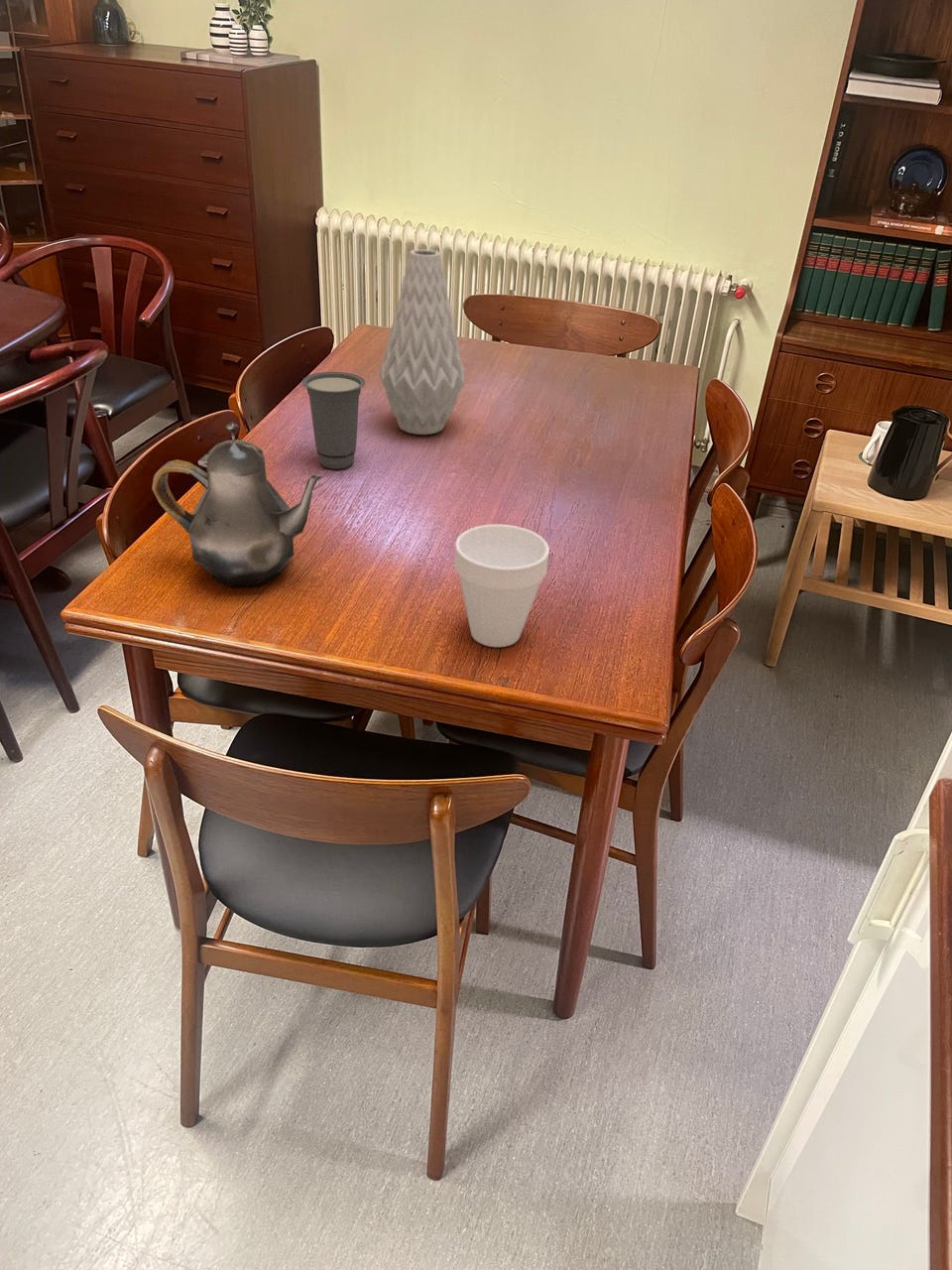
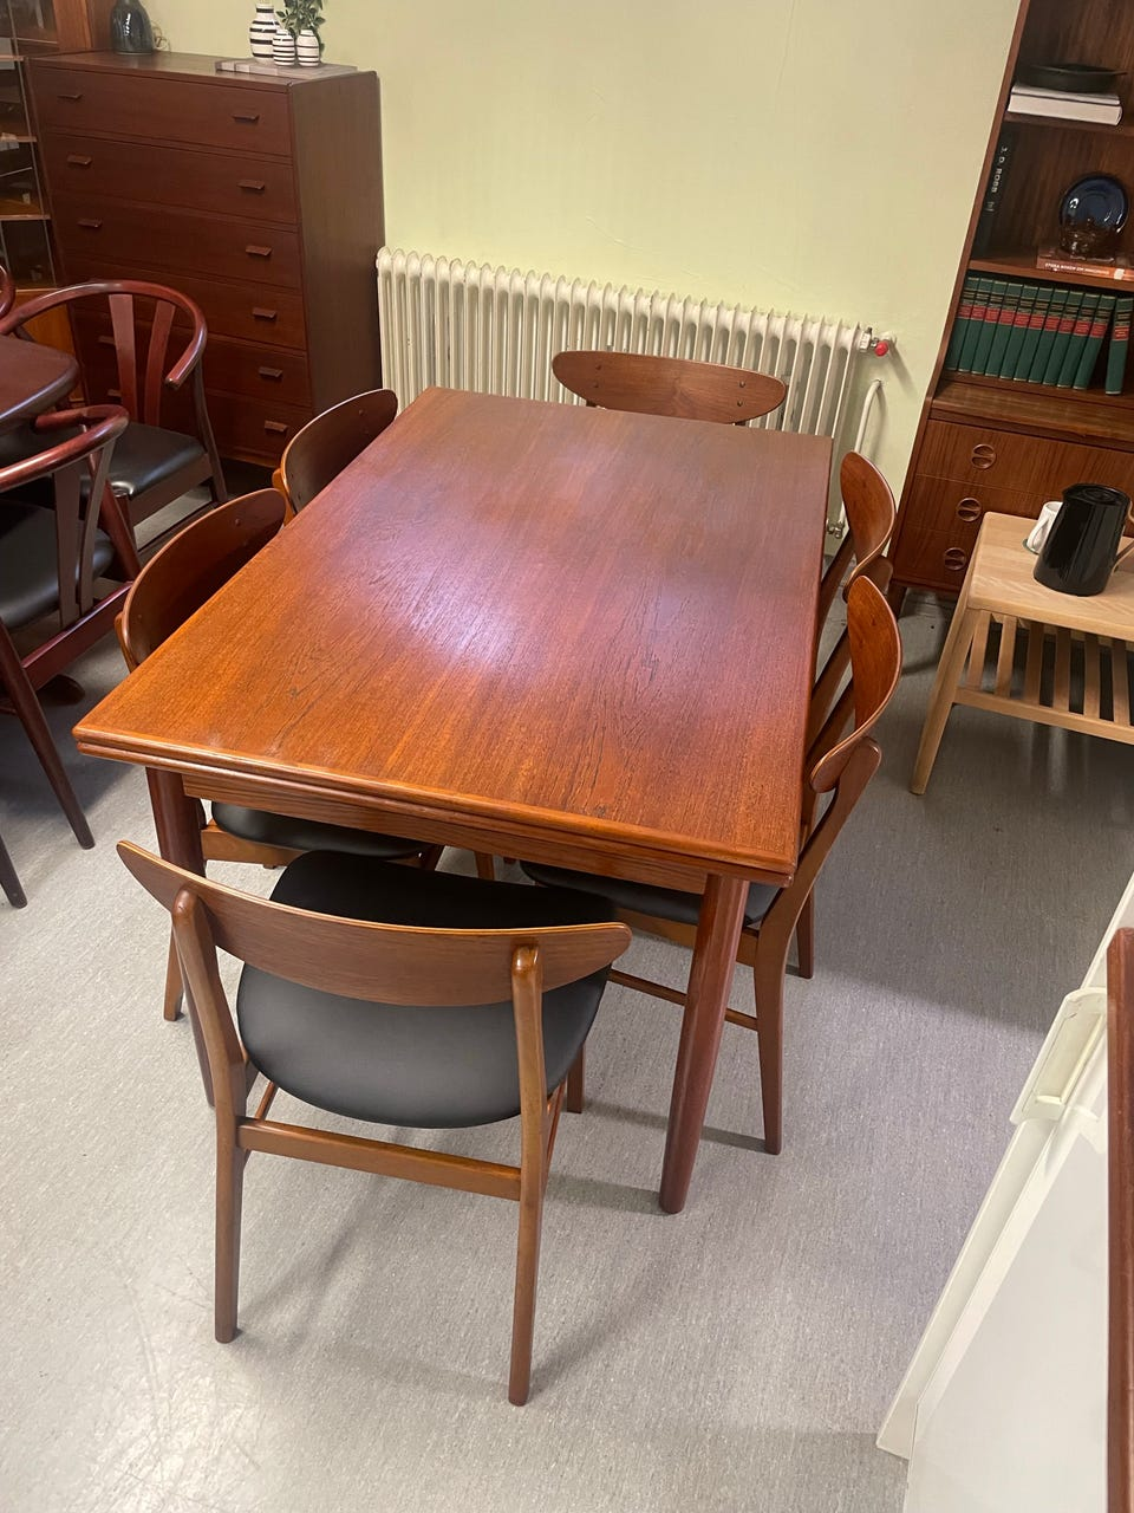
- cup (335, 423)
- teapot (238, 499)
- vase (423, 344)
- cup (499, 590)
